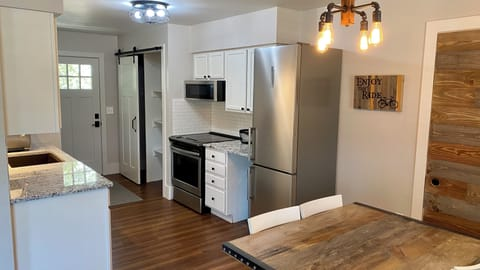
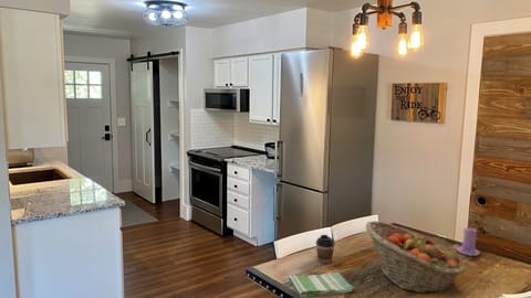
+ coffee cup (324, 248)
+ dish towel (320, 283)
+ candle (469, 238)
+ fruit basket (410, 253)
